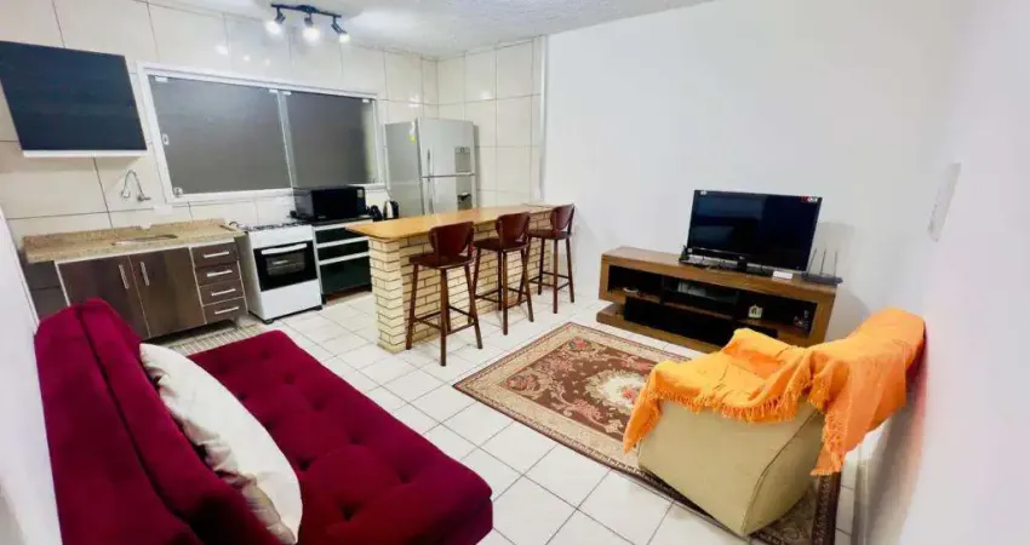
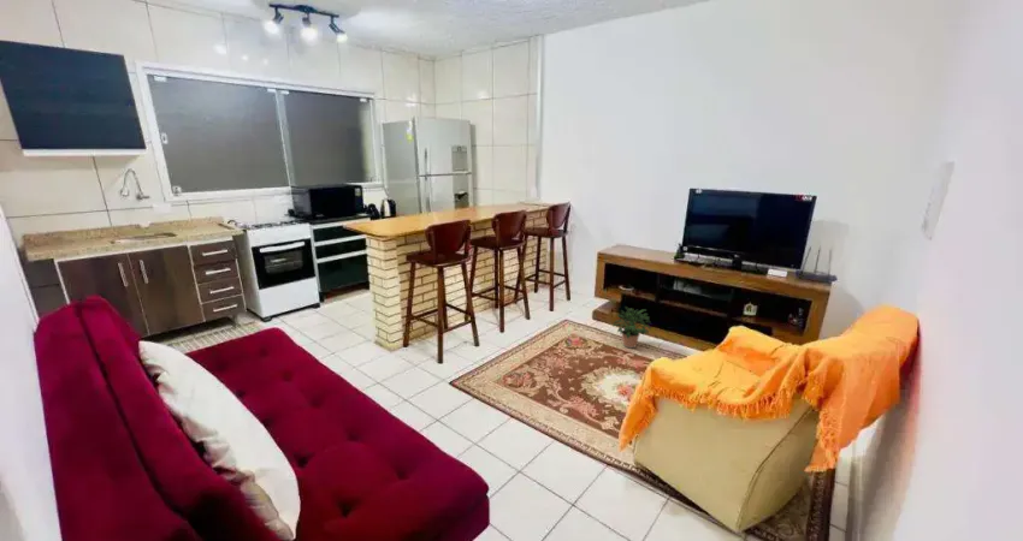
+ potted plant (632, 325)
